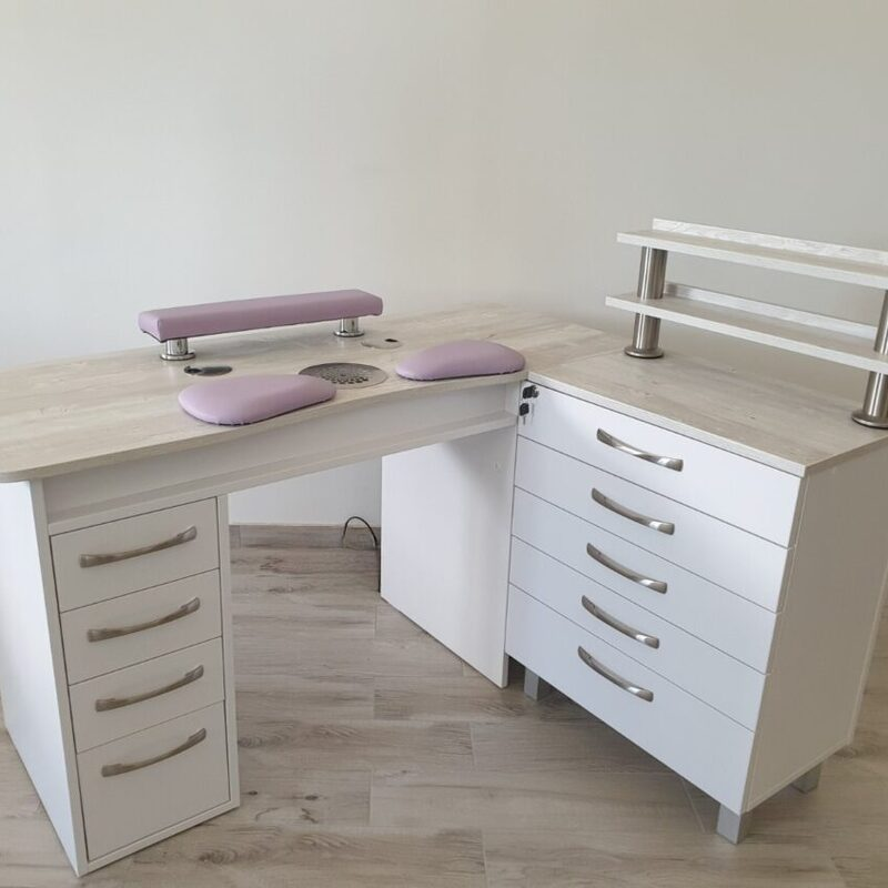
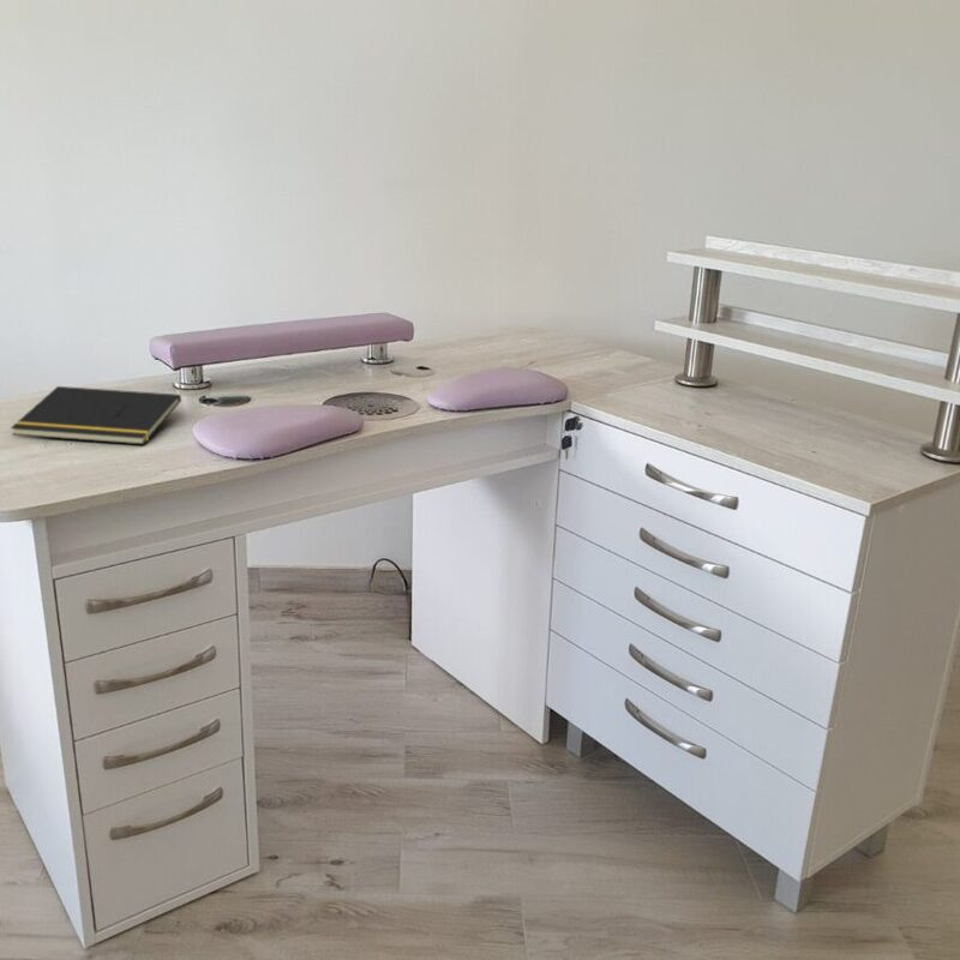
+ notepad (98, 414)
